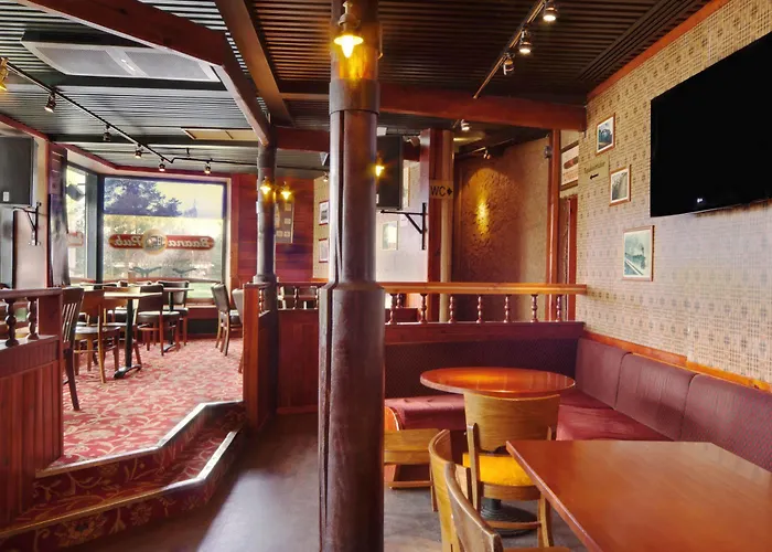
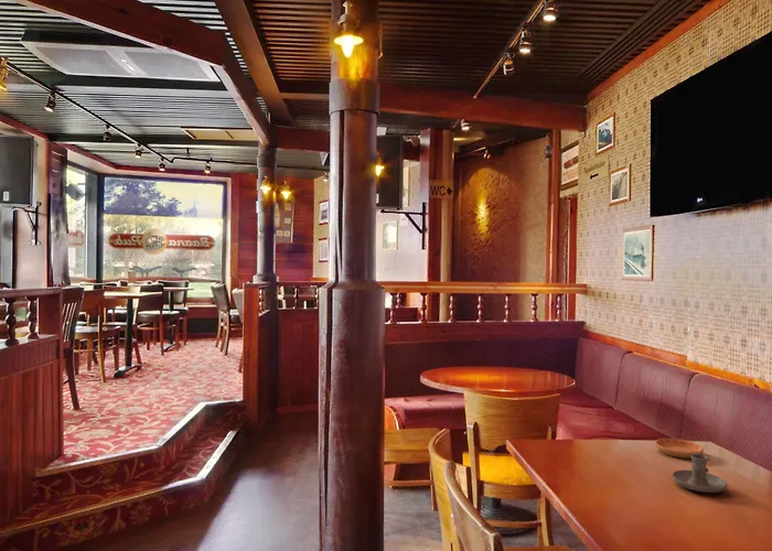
+ candle holder (699, 469)
+ saucer (678, 449)
